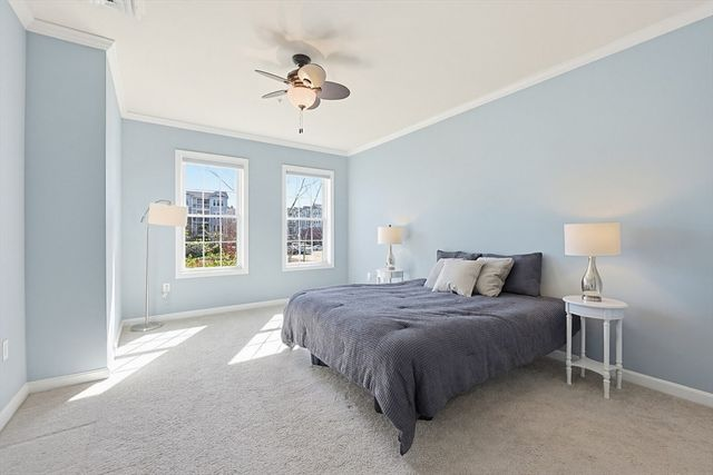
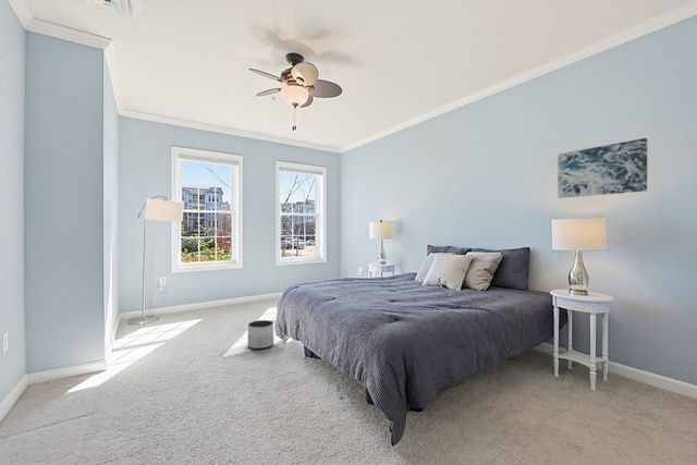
+ planter (260, 334)
+ wall art (598, 171)
